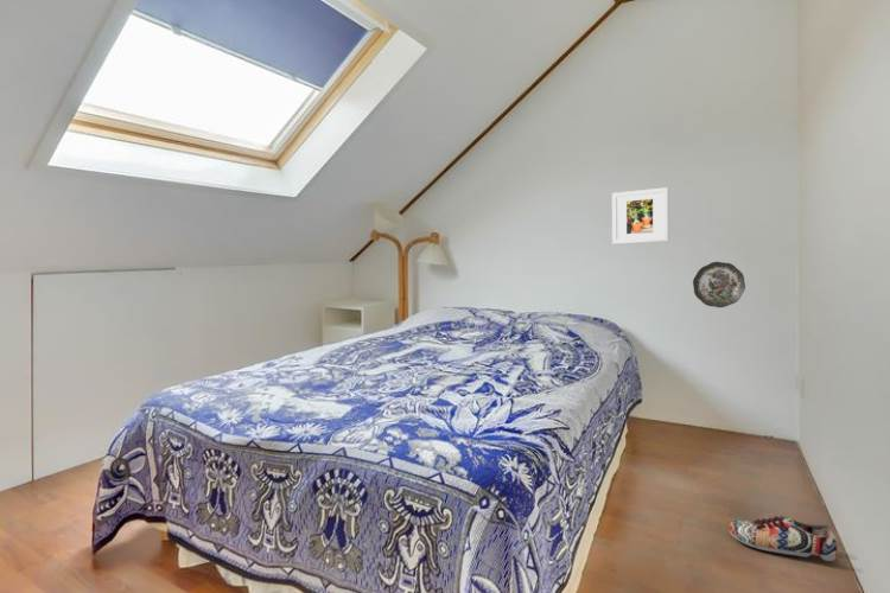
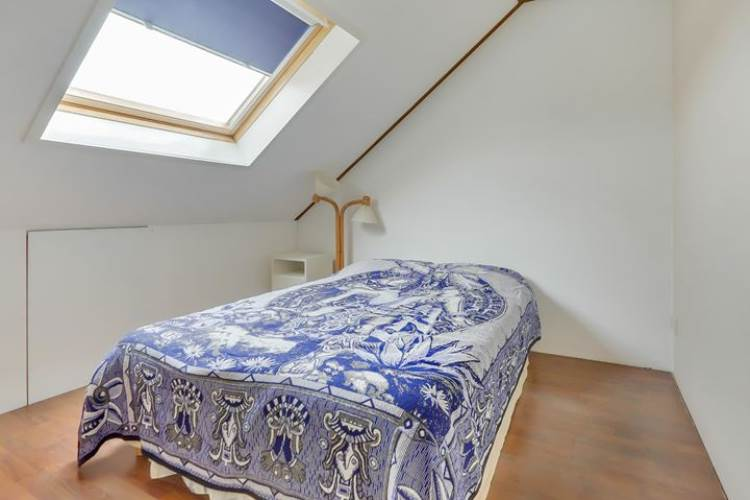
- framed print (640, 216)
- decorative plate (718, 285)
- shoe (780, 533)
